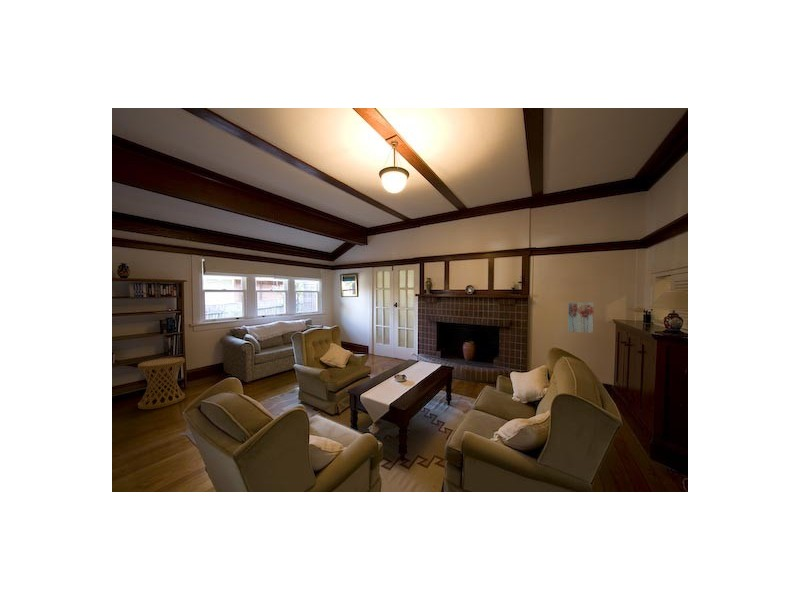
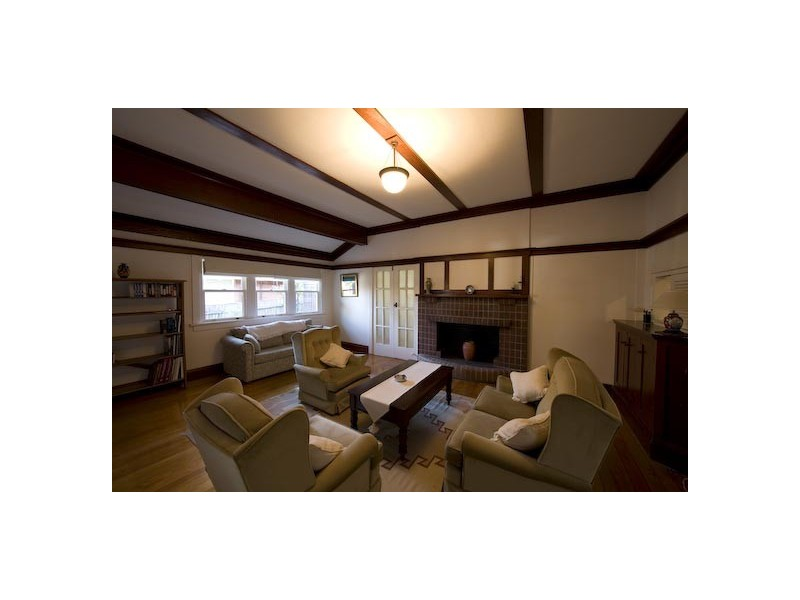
- wall art (580, 317)
- side table (162, 381)
